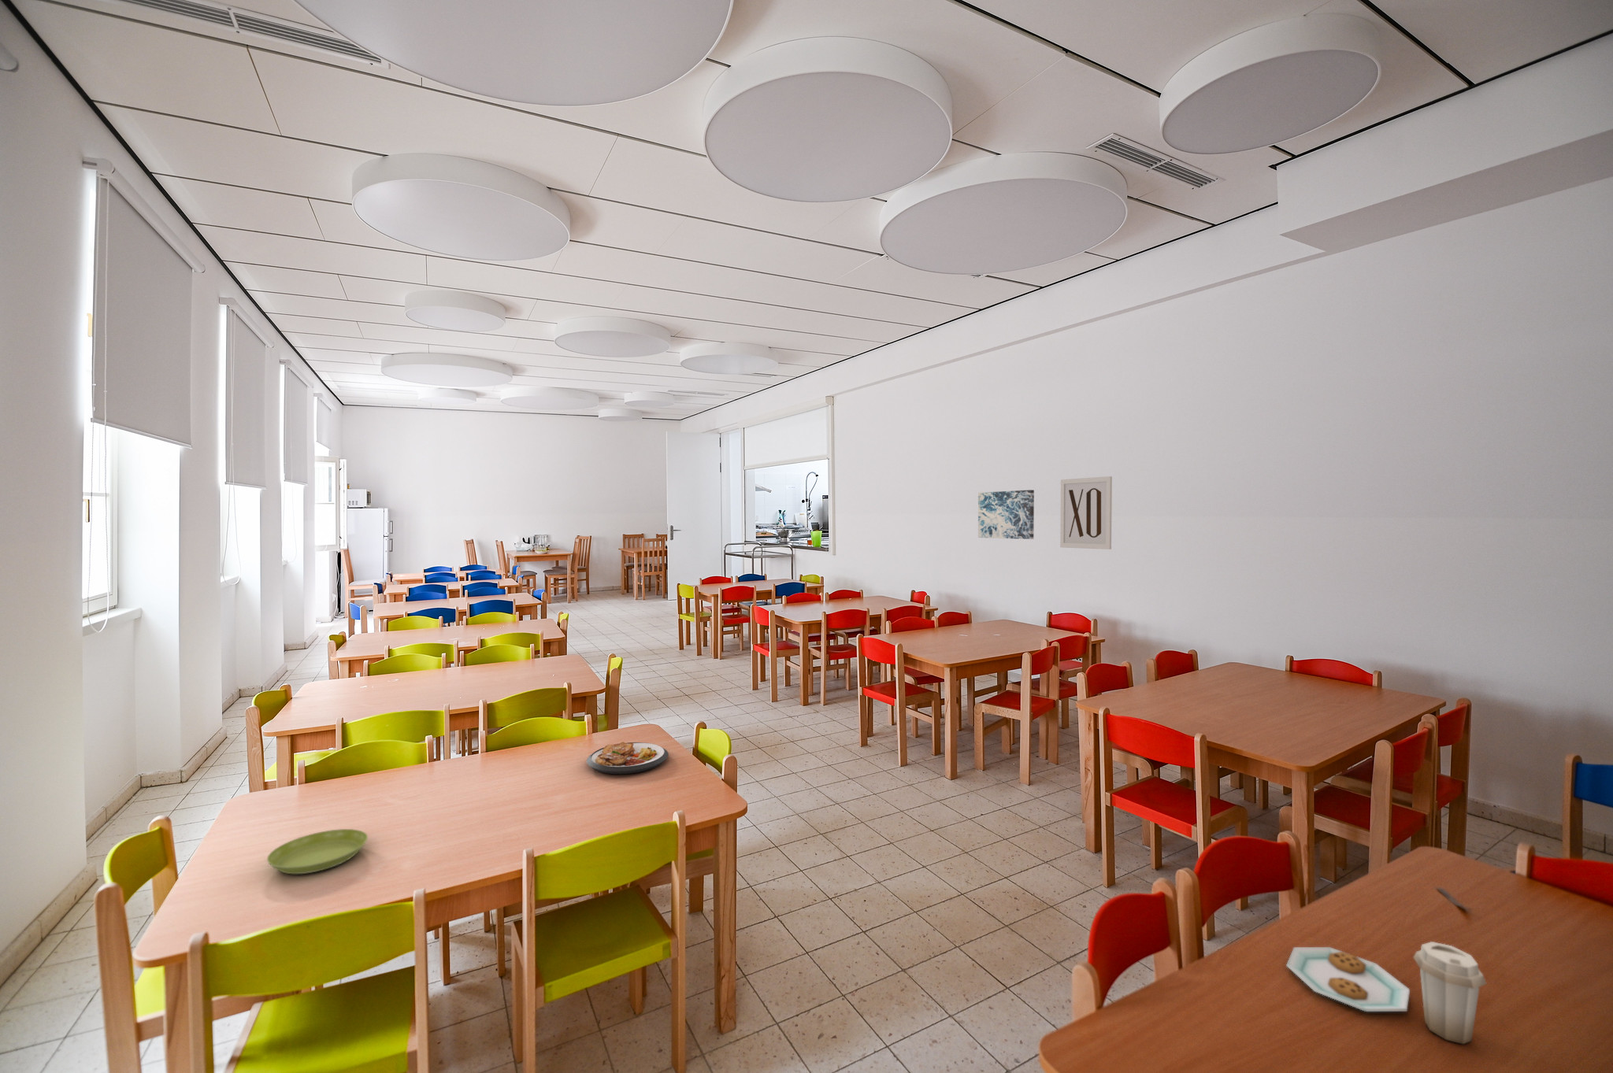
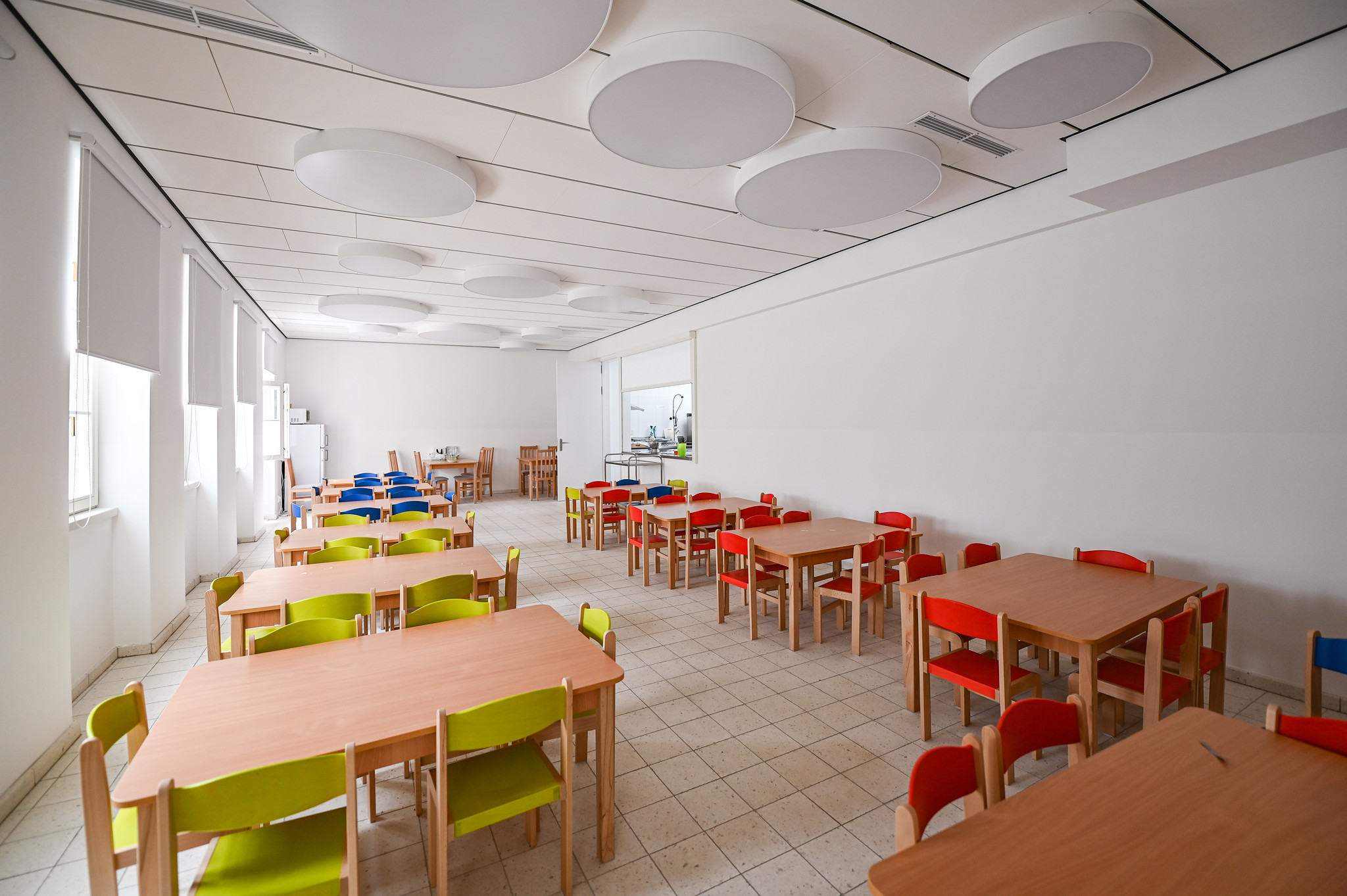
- plate (1375, 963)
- plate (627, 754)
- saucer (319, 853)
- wall art (1085, 513)
- wall art (1005, 515)
